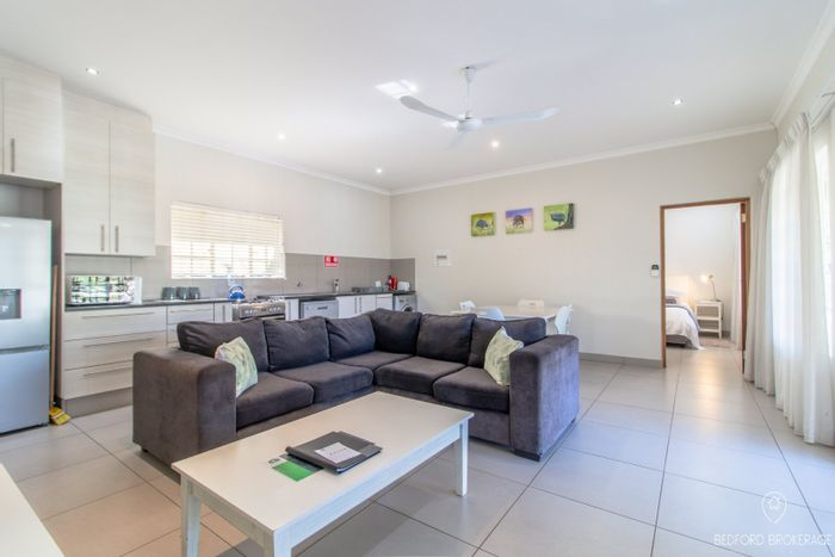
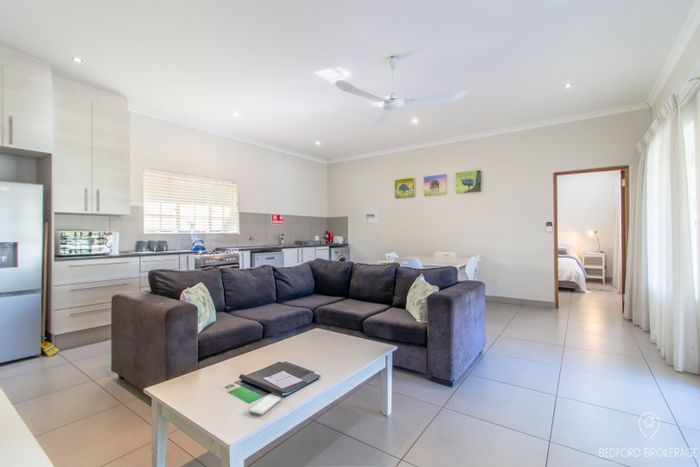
+ smartphone (265, 404)
